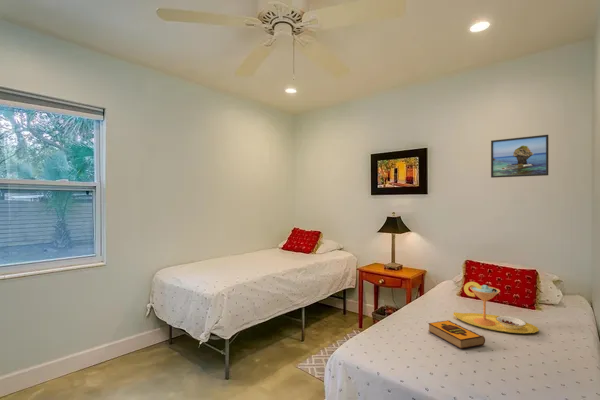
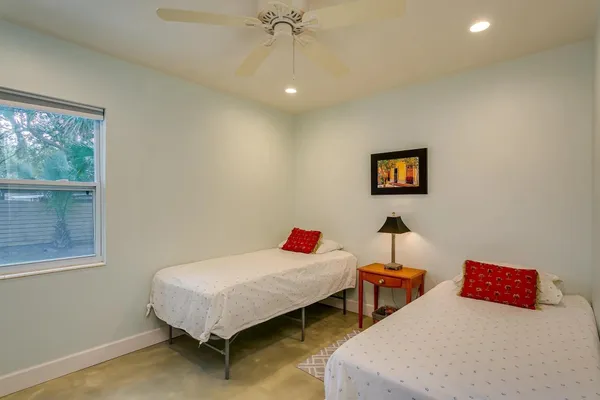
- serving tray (491, 298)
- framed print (518, 157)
- hardback book (455, 333)
